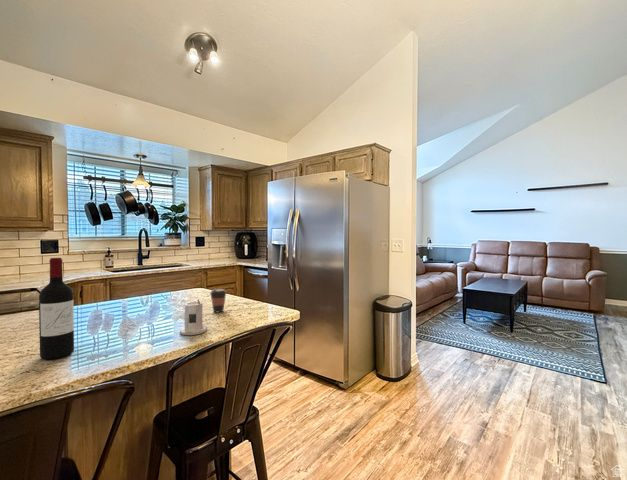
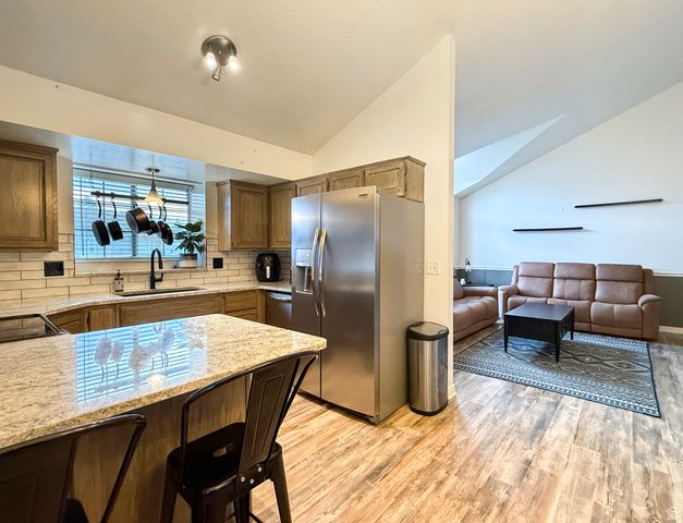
- wine bottle (56, 306)
- candle (193, 315)
- coffee cup (218, 300)
